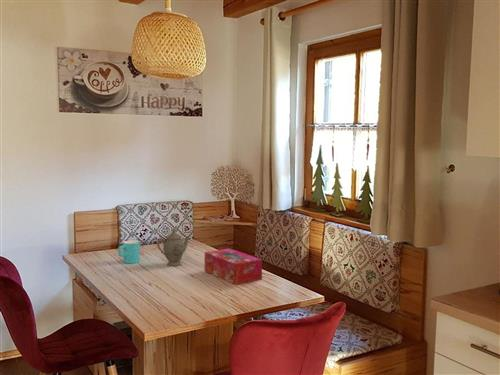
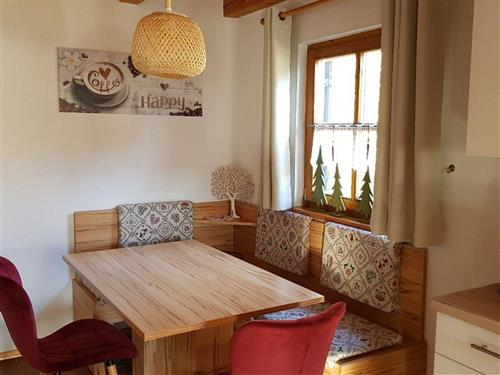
- tissue box (232, 265)
- chinaware (174, 246)
- cup (128, 252)
